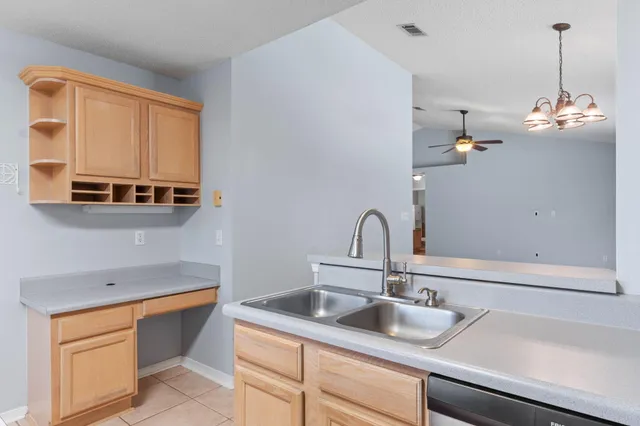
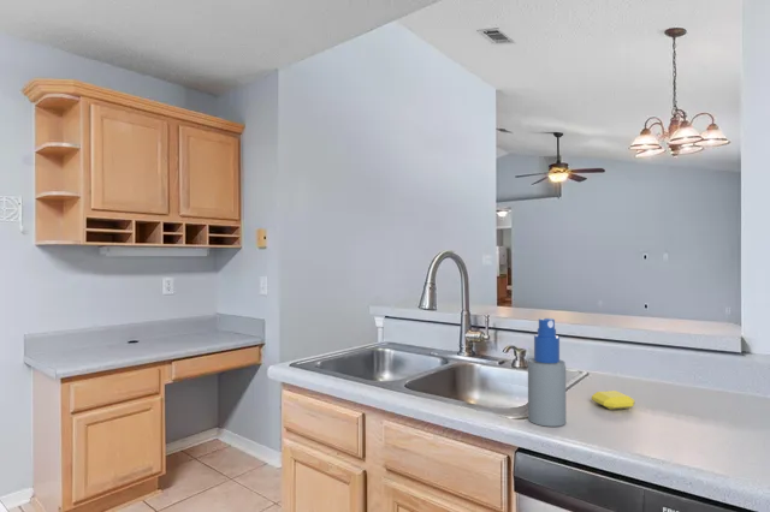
+ soap bar (612, 399)
+ spray bottle (546, 369)
